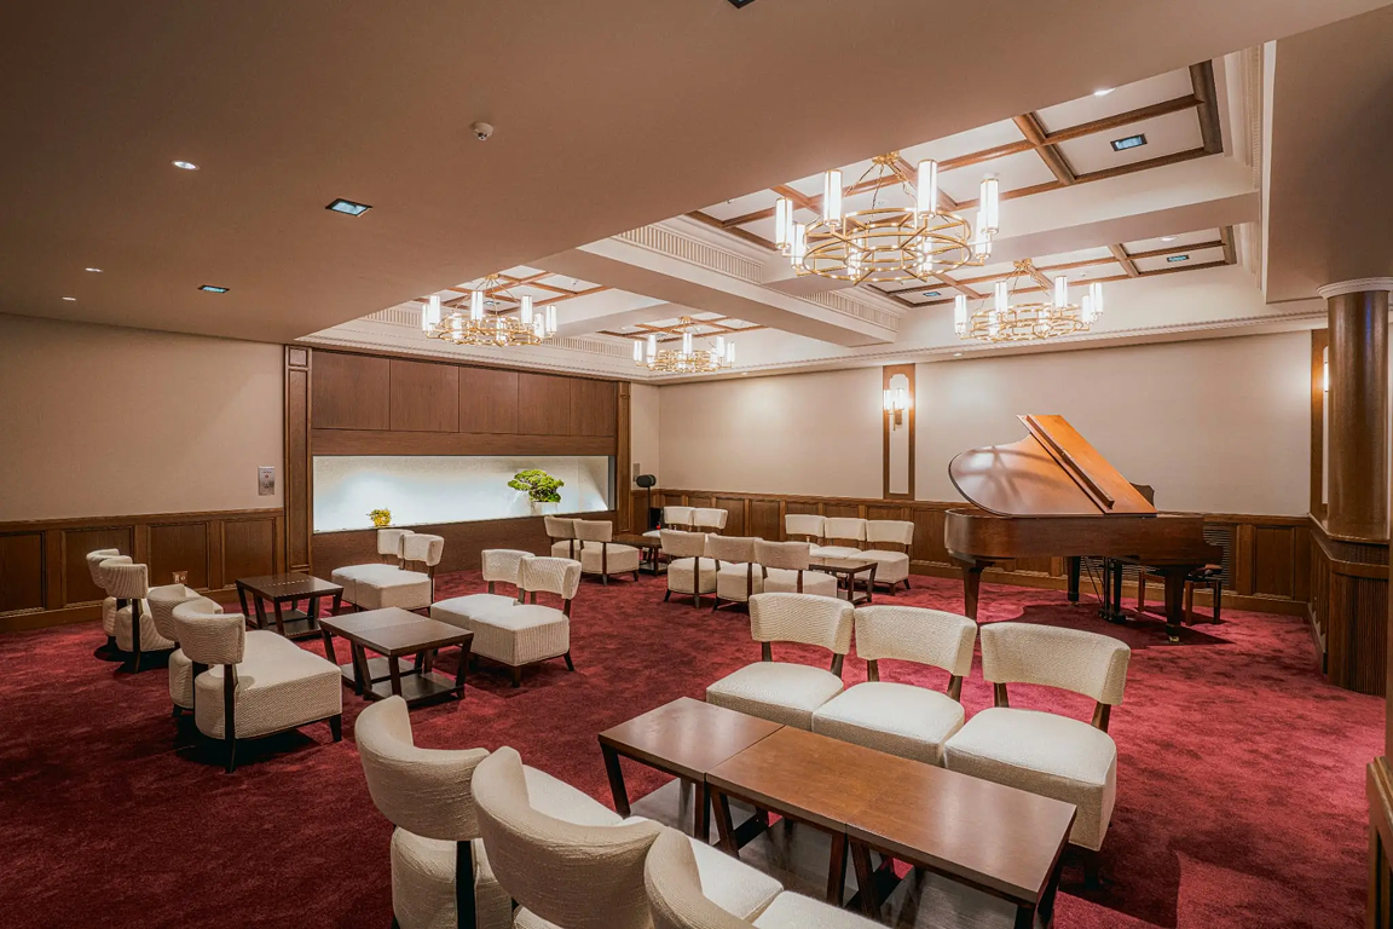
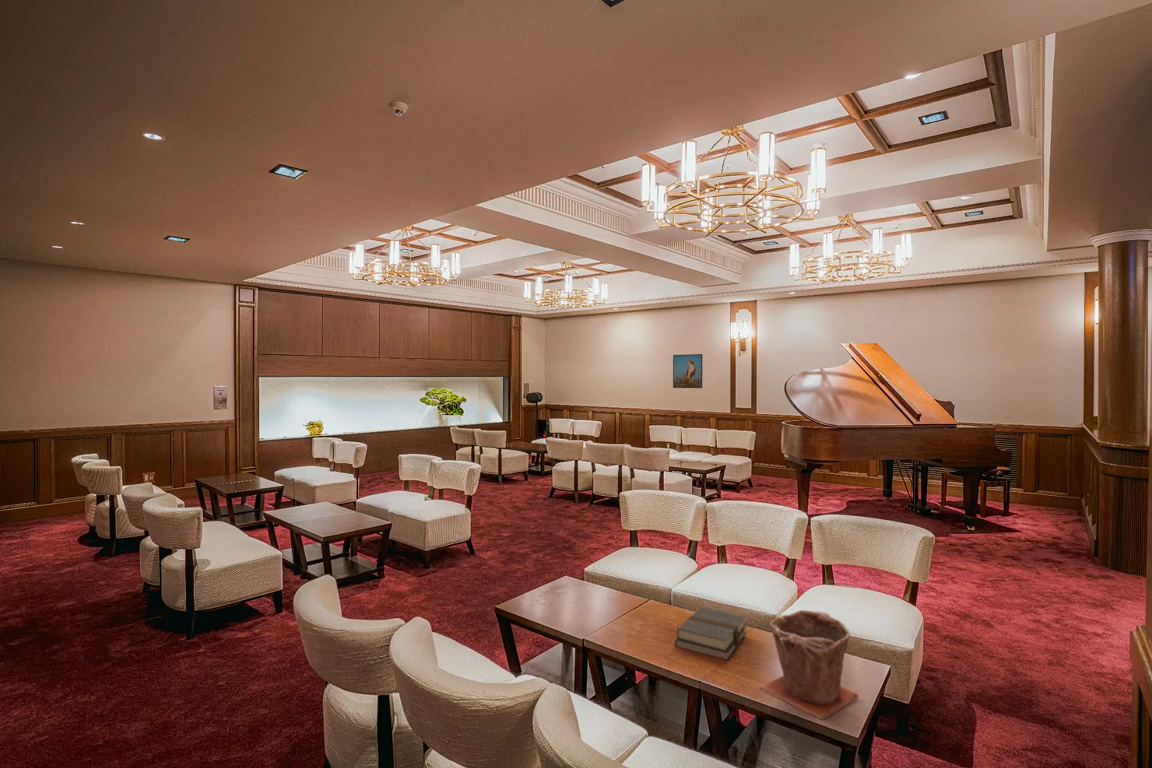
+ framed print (687, 371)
+ plant pot (808, 657)
+ book (711, 631)
